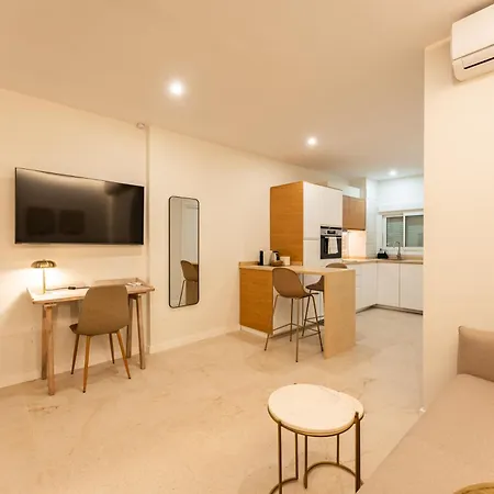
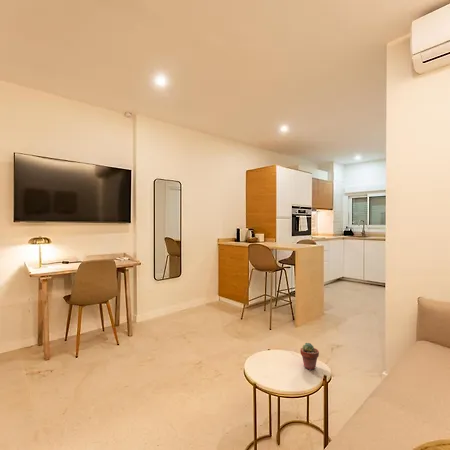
+ potted succulent (309, 354)
